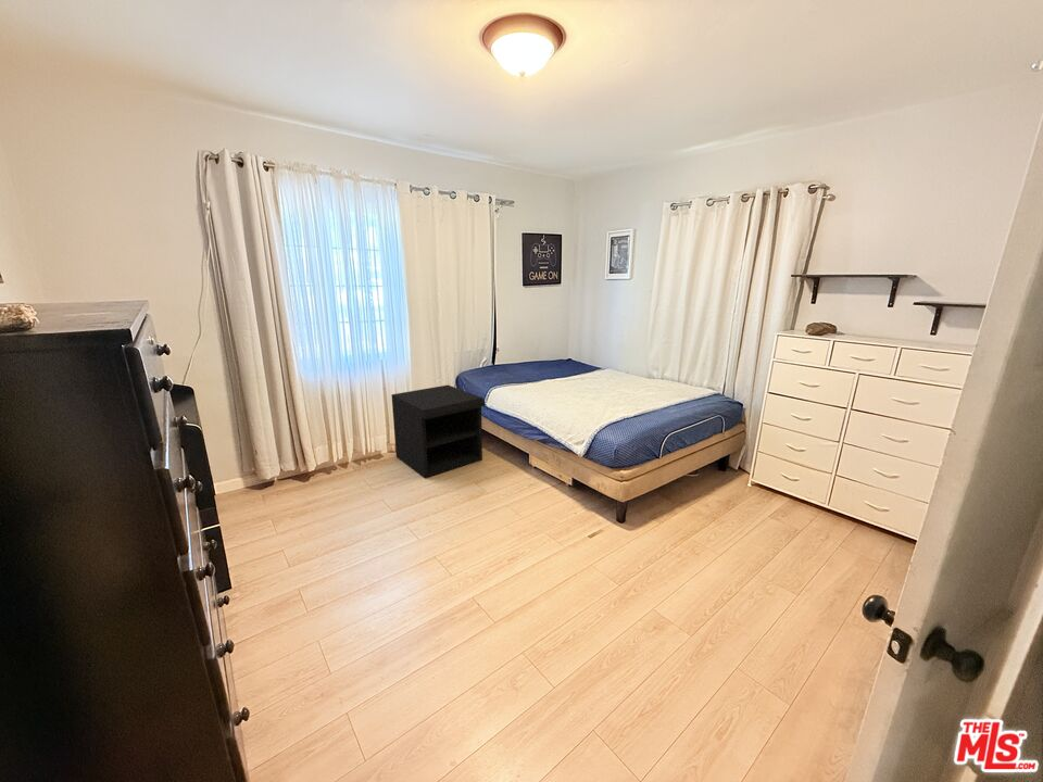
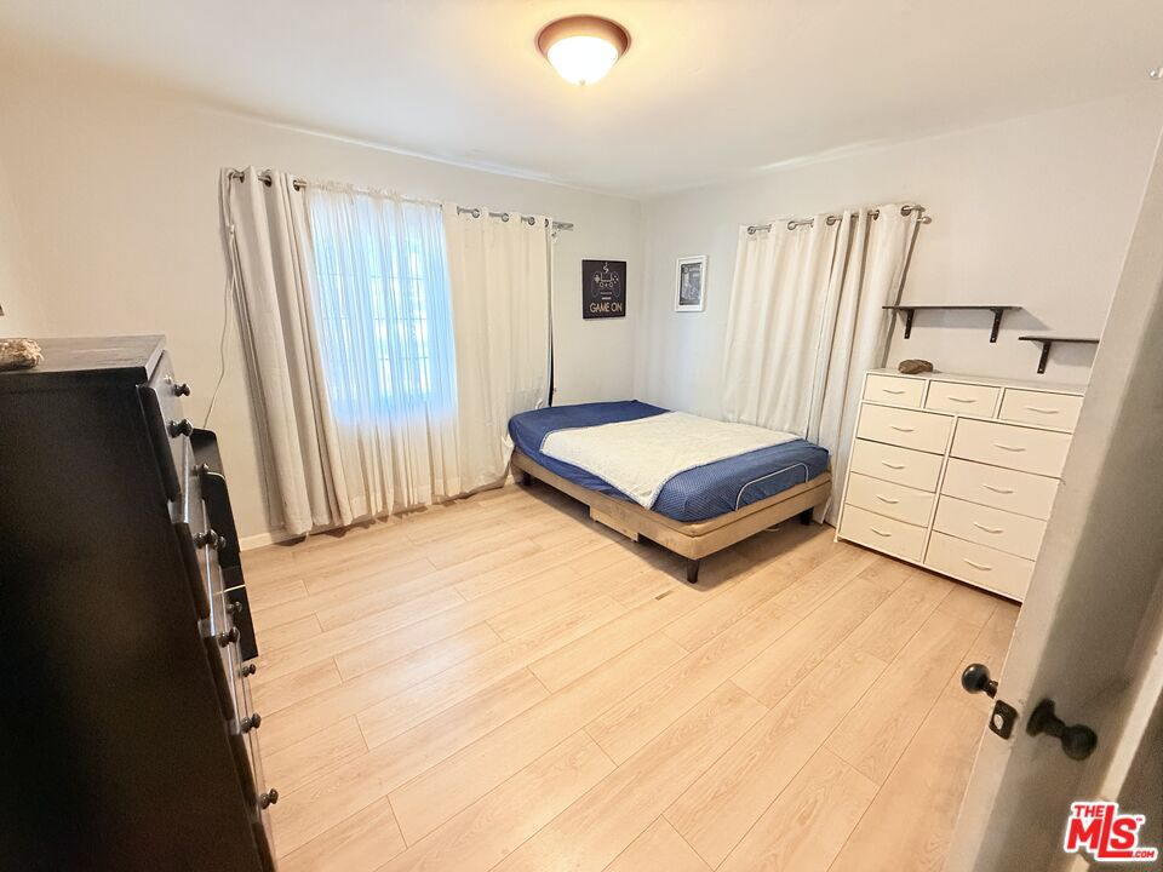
- nightstand (439, 428)
